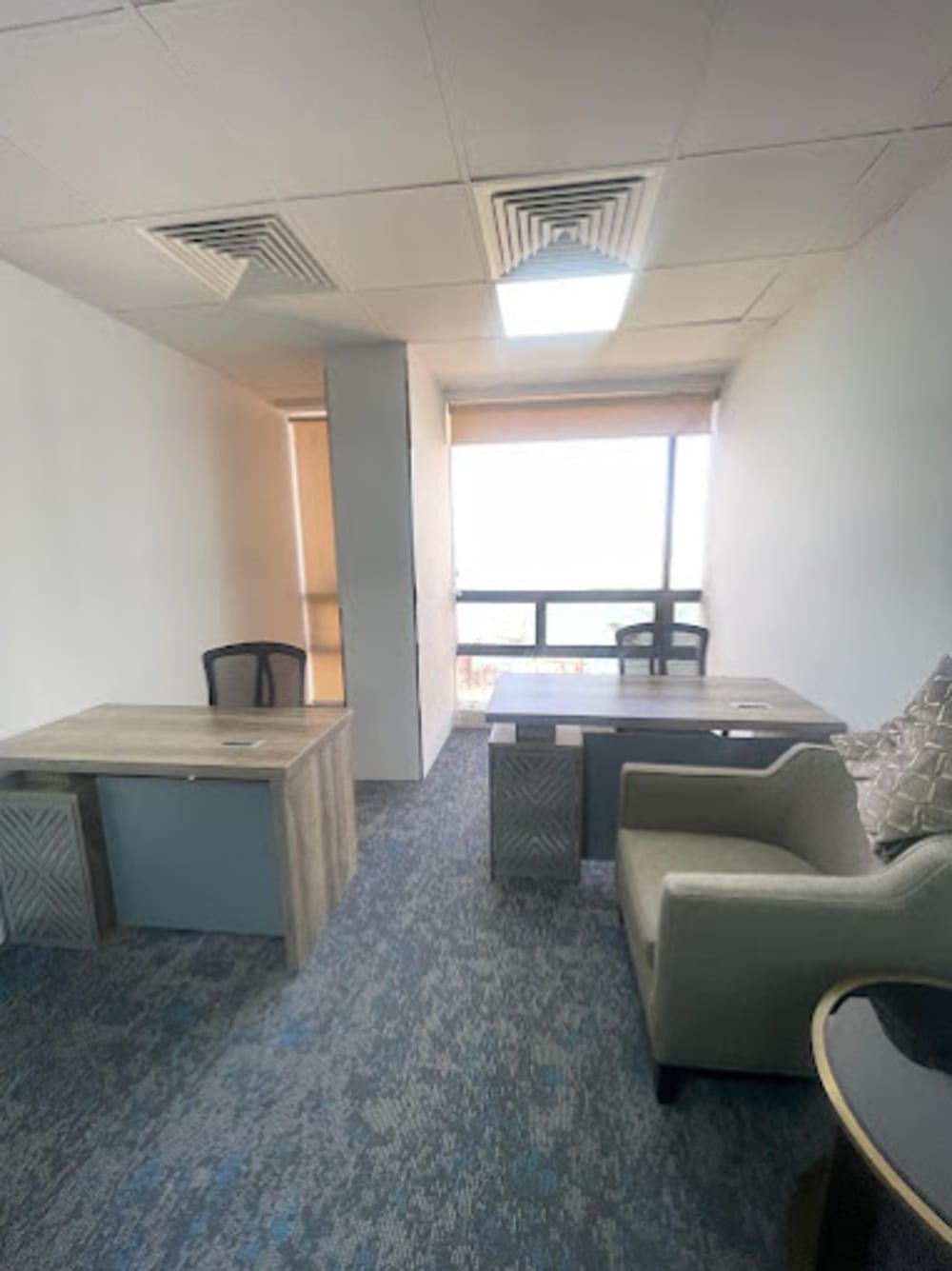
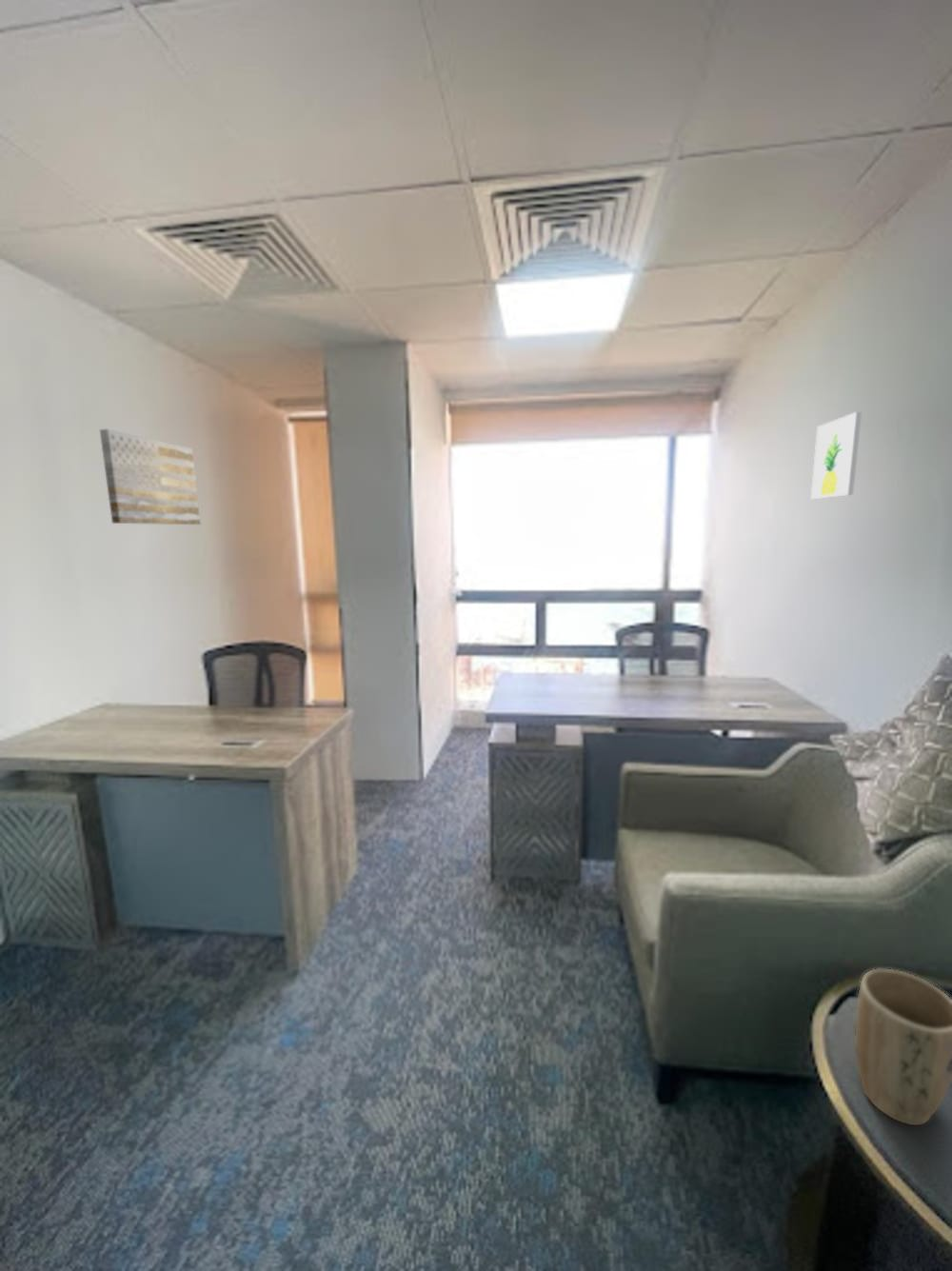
+ wall art (155, 482)
+ wall art (834, 458)
+ plant pot (902, 1048)
